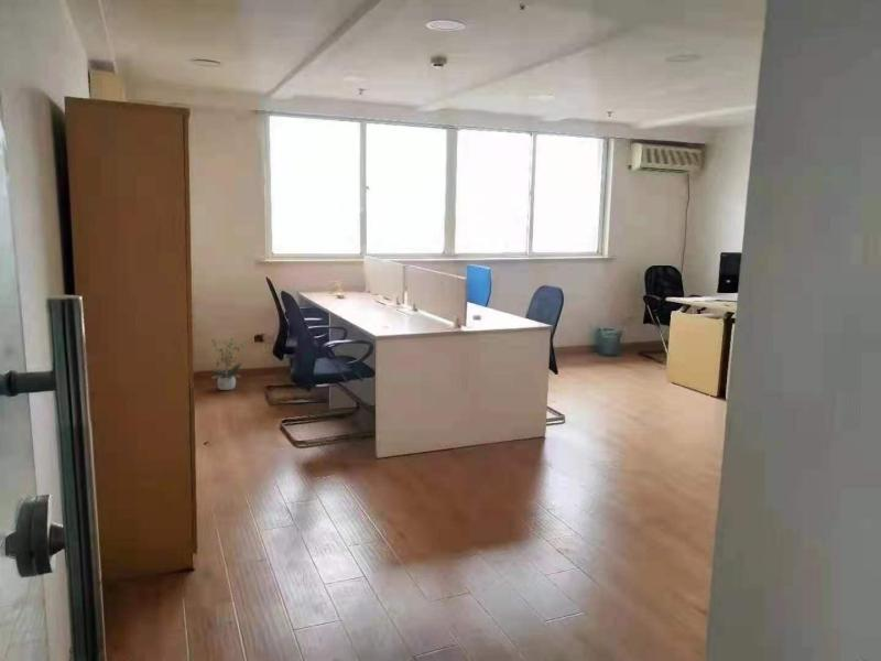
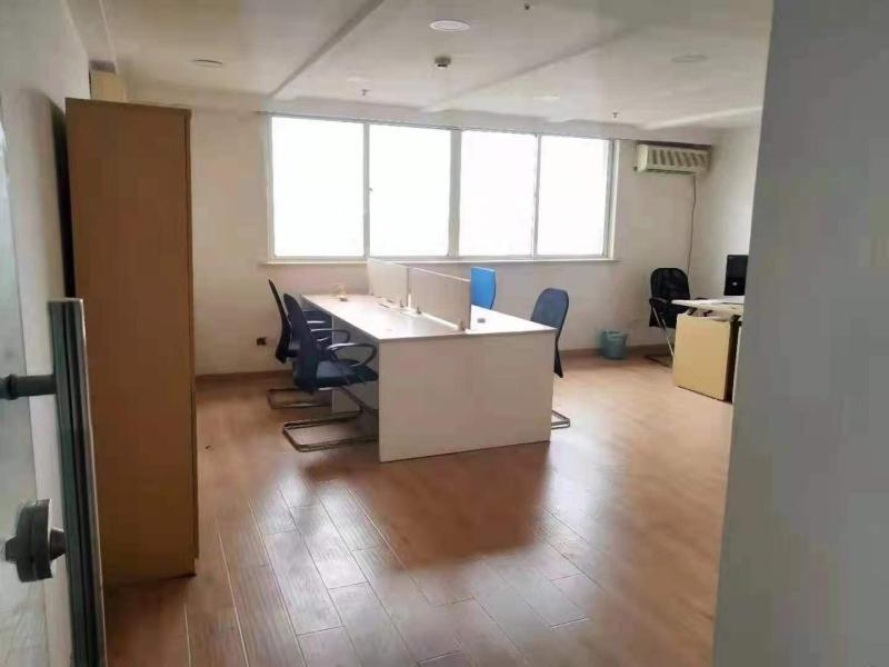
- potted plant (227, 364)
